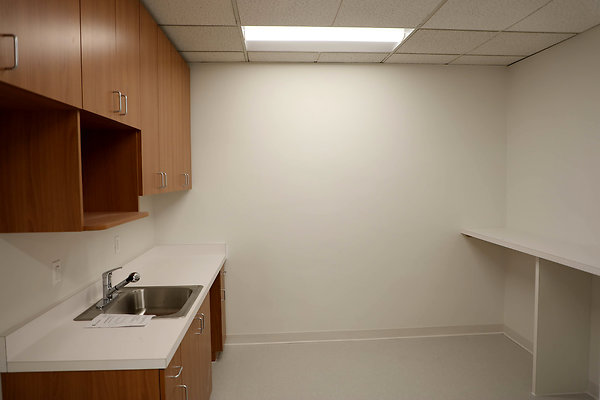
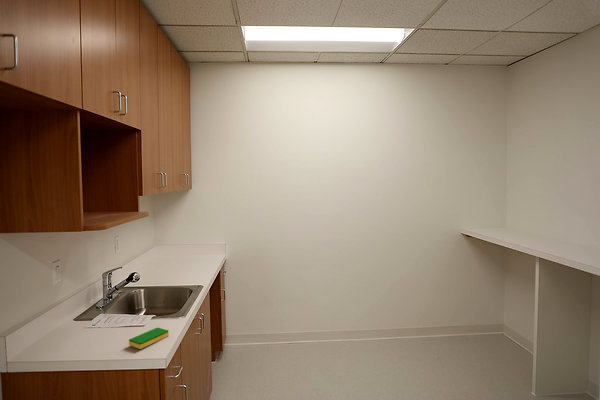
+ dish sponge (149, 337)
